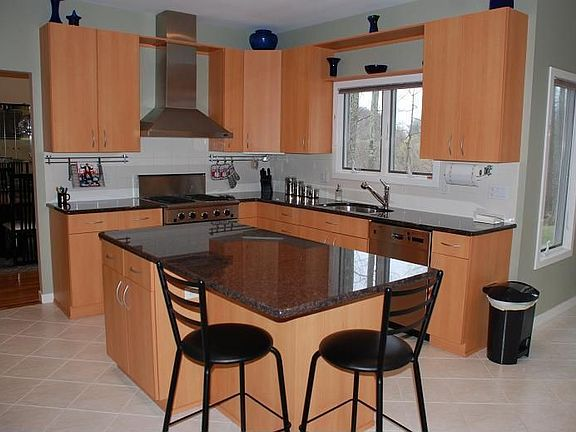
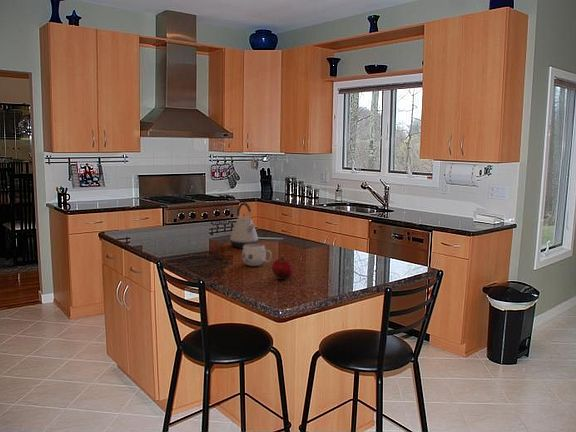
+ kettle (244, 224)
+ fruit (282, 267)
+ mug (257, 255)
